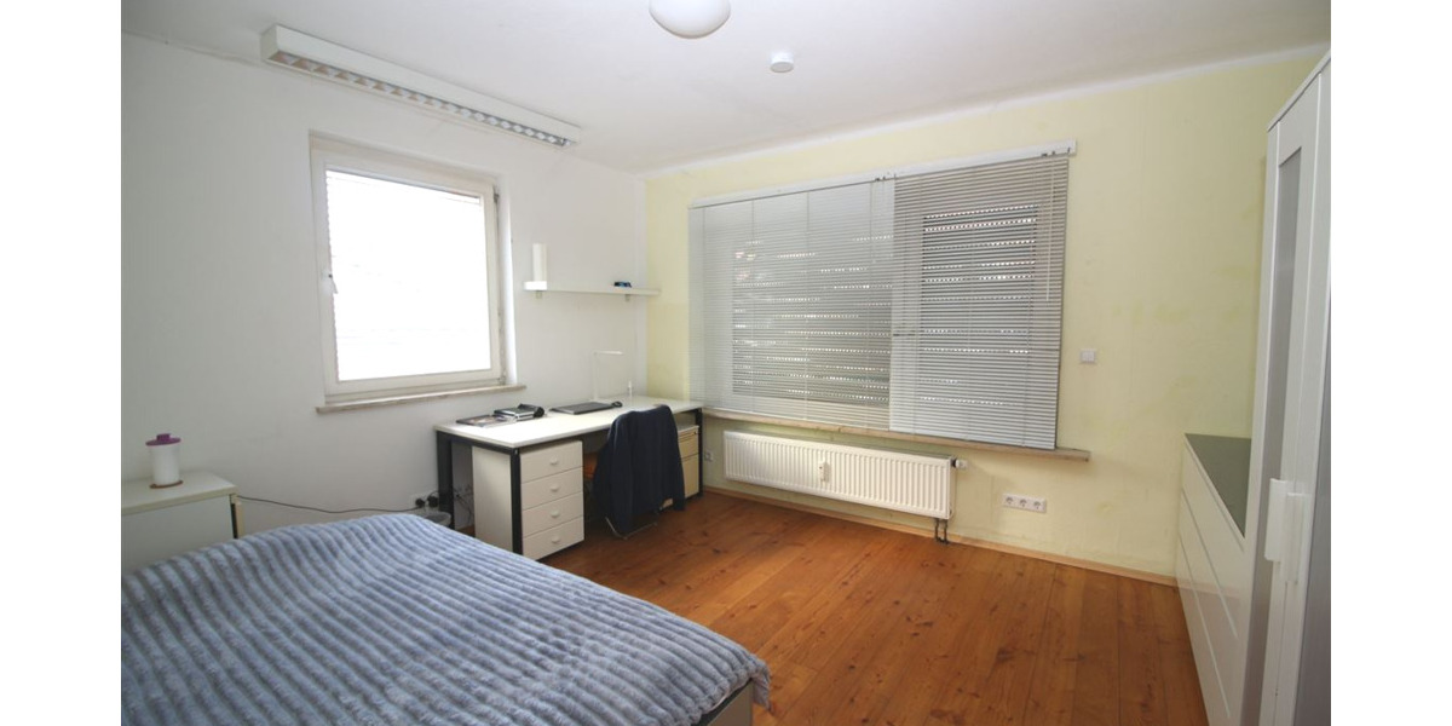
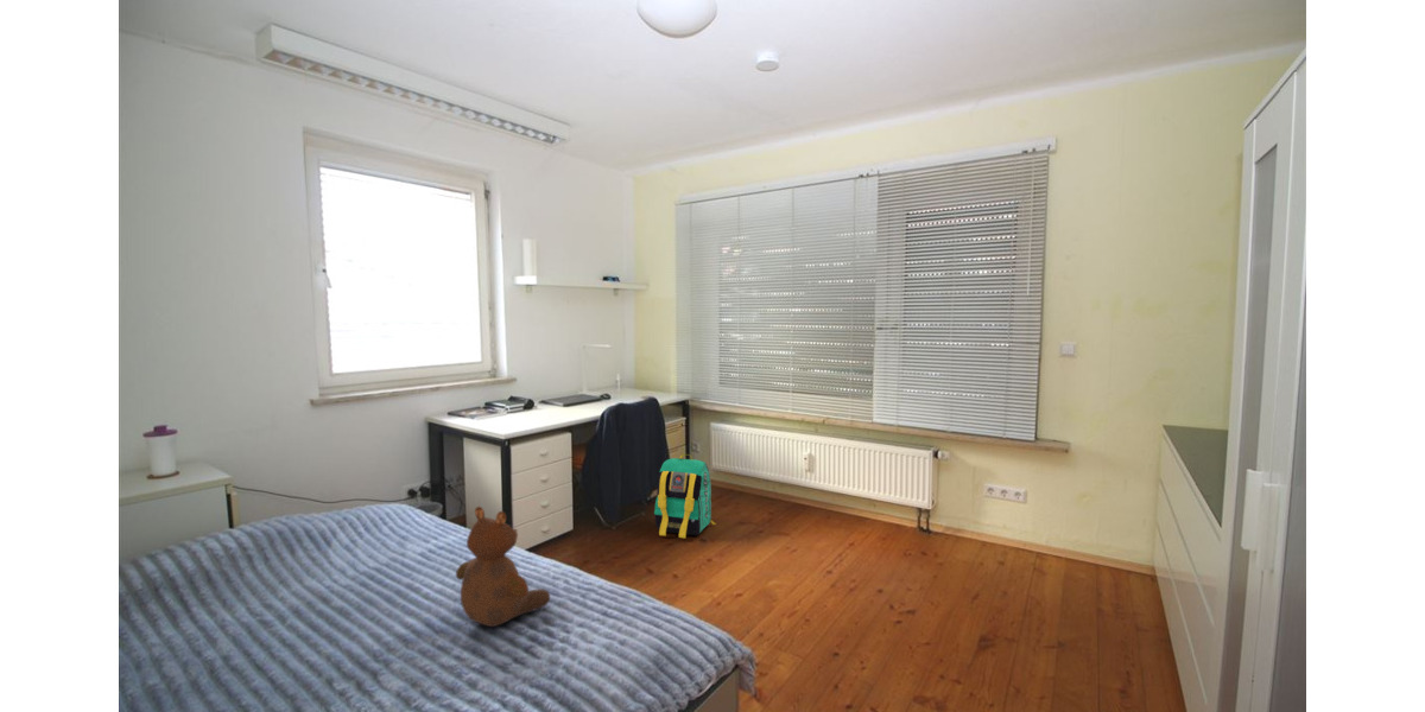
+ backpack (684, 491)
+ teddy bear (505, 559)
